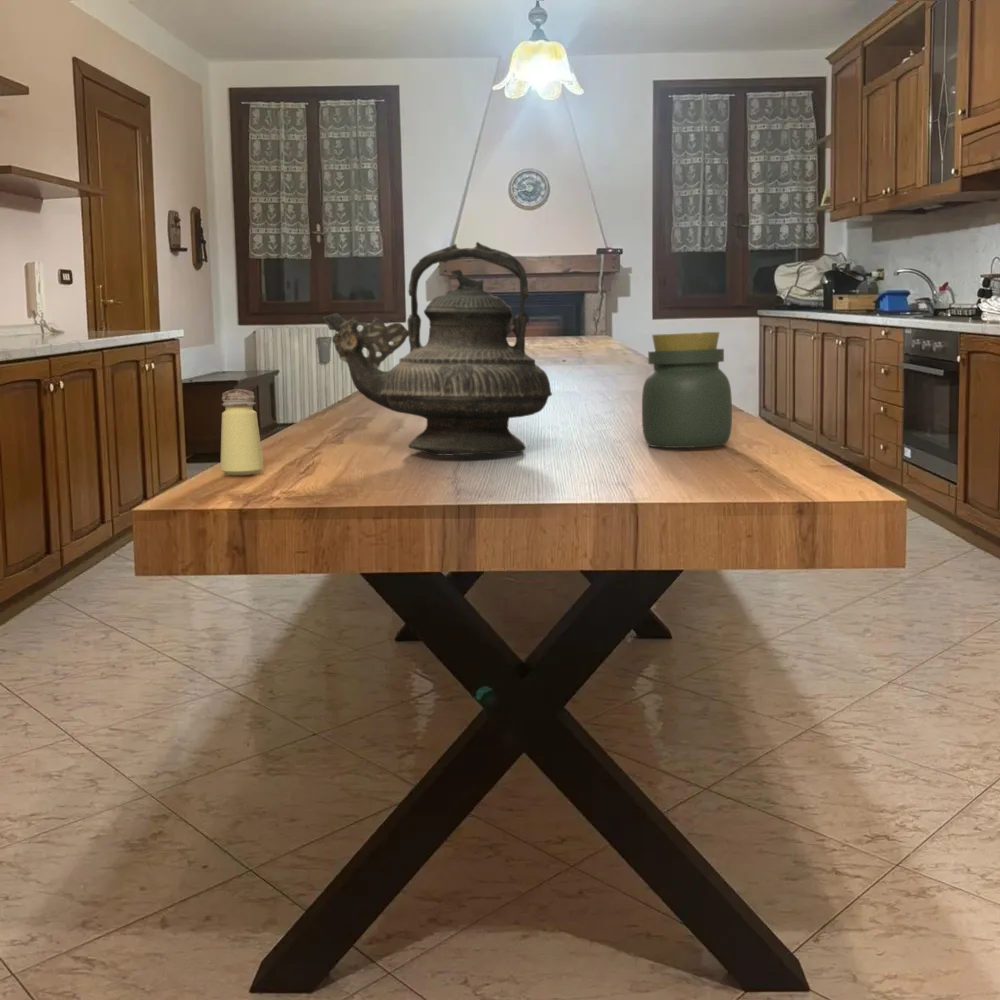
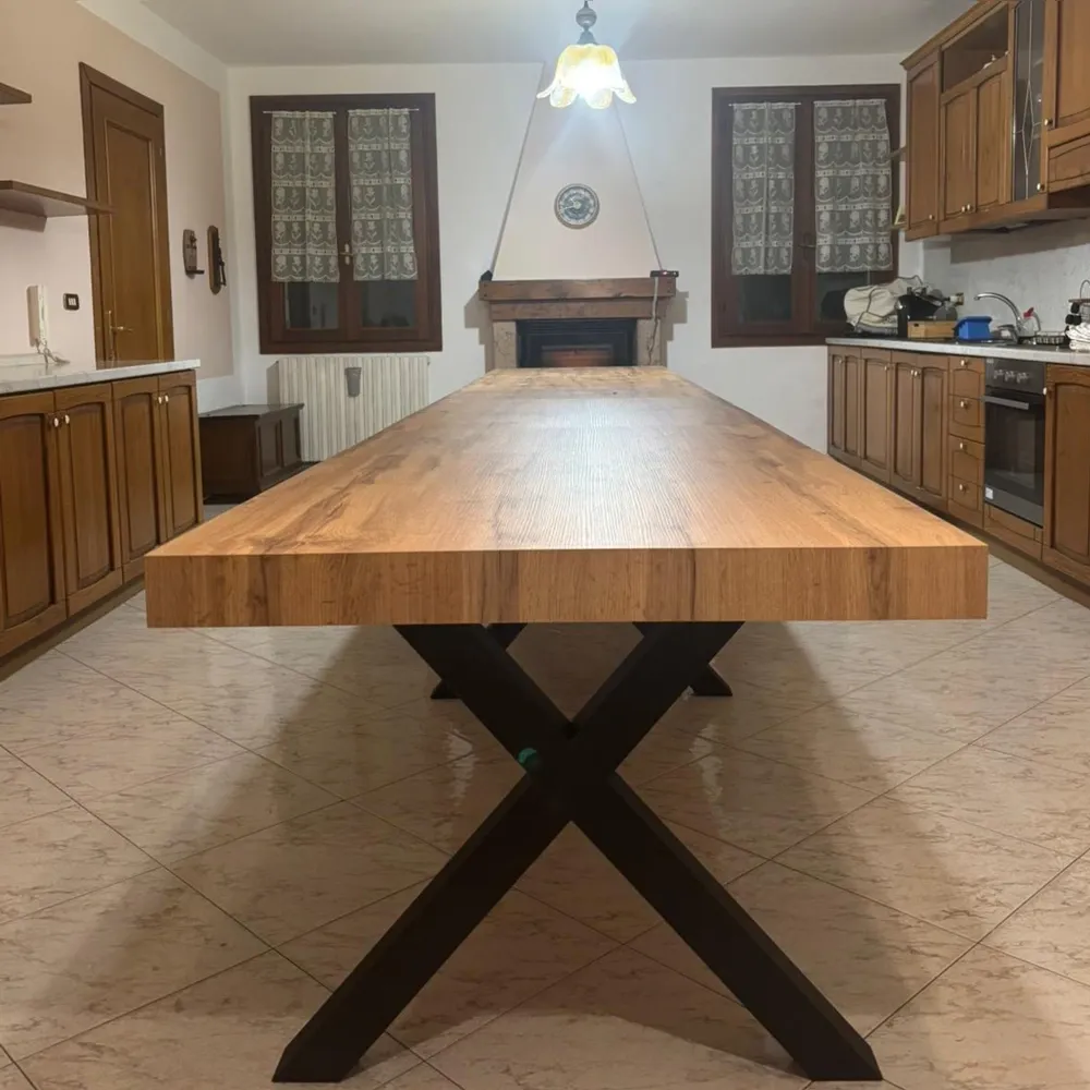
- saltshaker (240, 431)
- jar (686, 389)
- teapot (437, 349)
